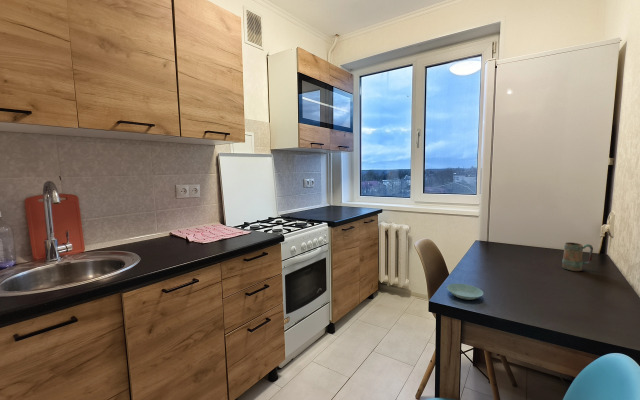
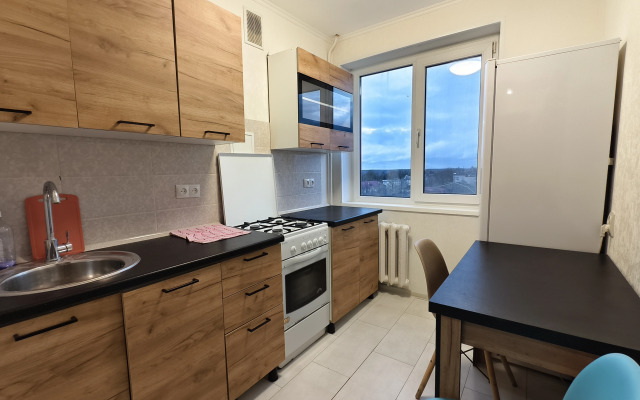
- mug (577, 256)
- saucer (464, 292)
